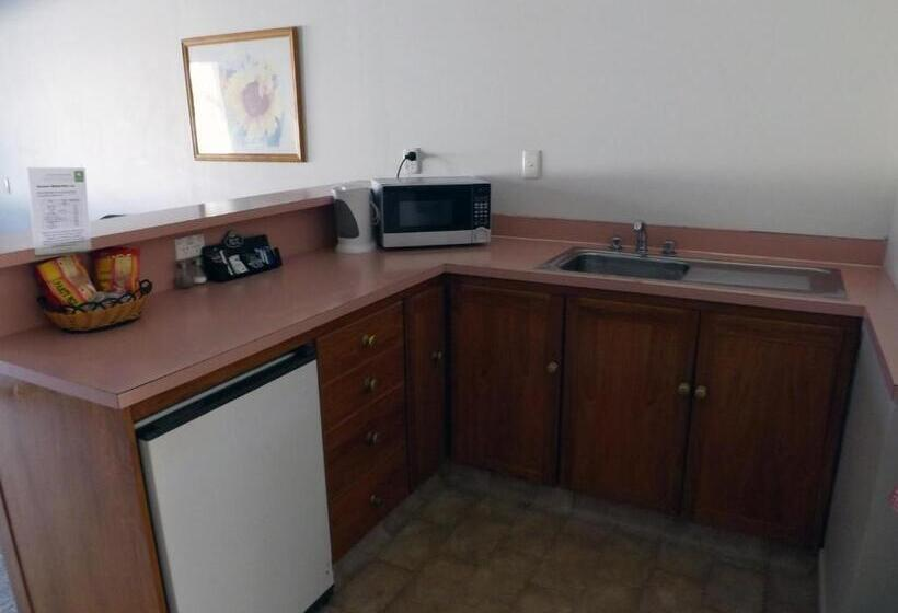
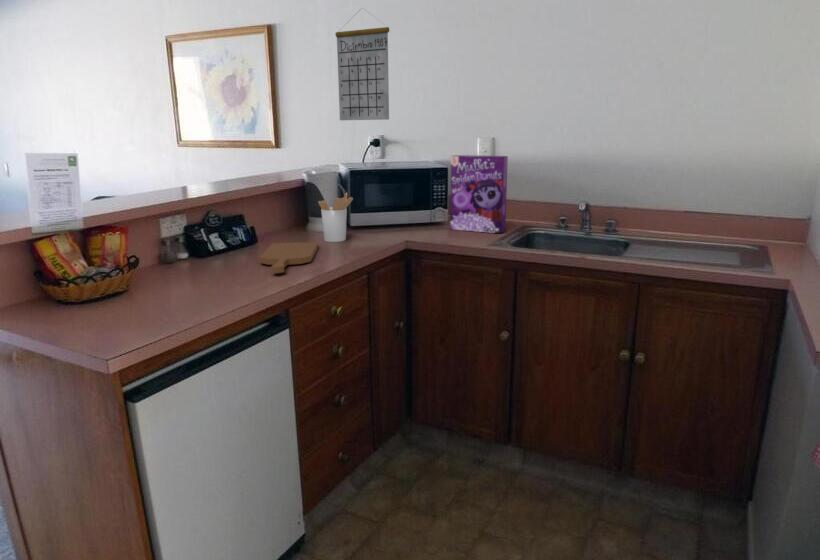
+ cutting board (287, 256)
+ calendar (362, 64)
+ cereal box (478, 193)
+ utensil holder (337, 217)
